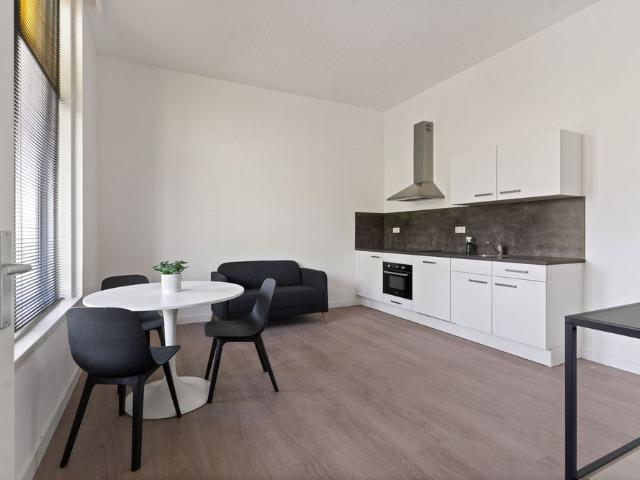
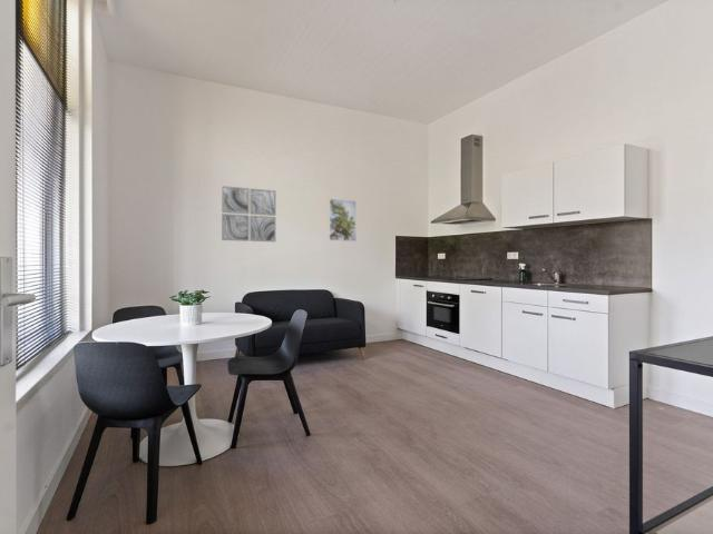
+ wall art (250, 214)
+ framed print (342, 220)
